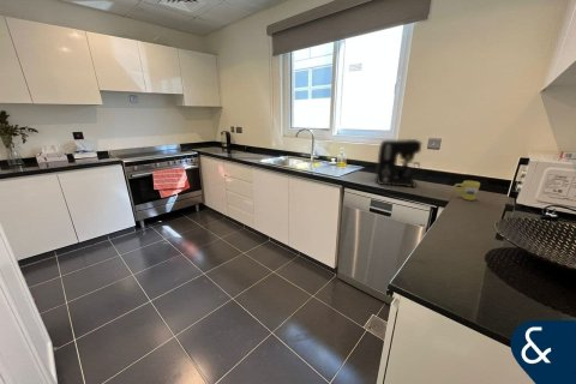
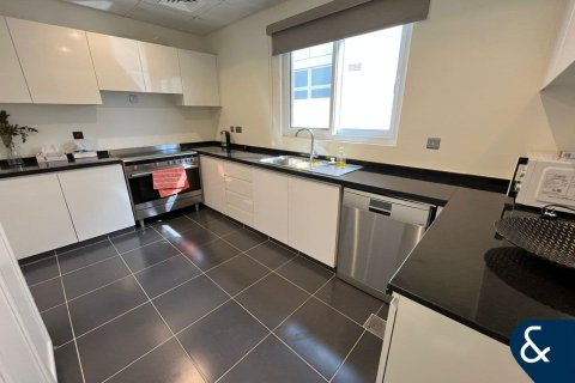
- coffee maker (400, 162)
- mug (466, 190)
